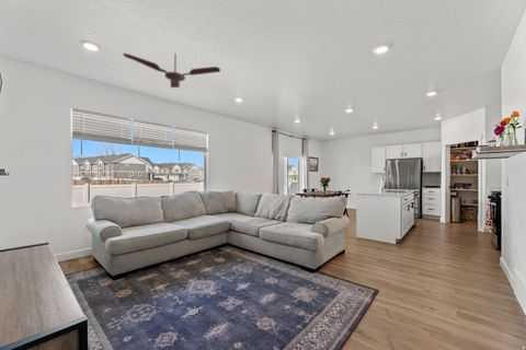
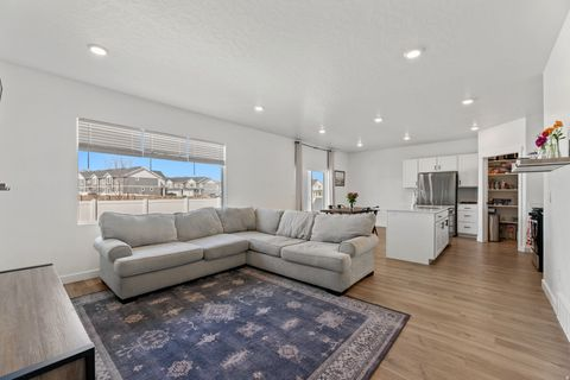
- ceiling fan (174, 71)
